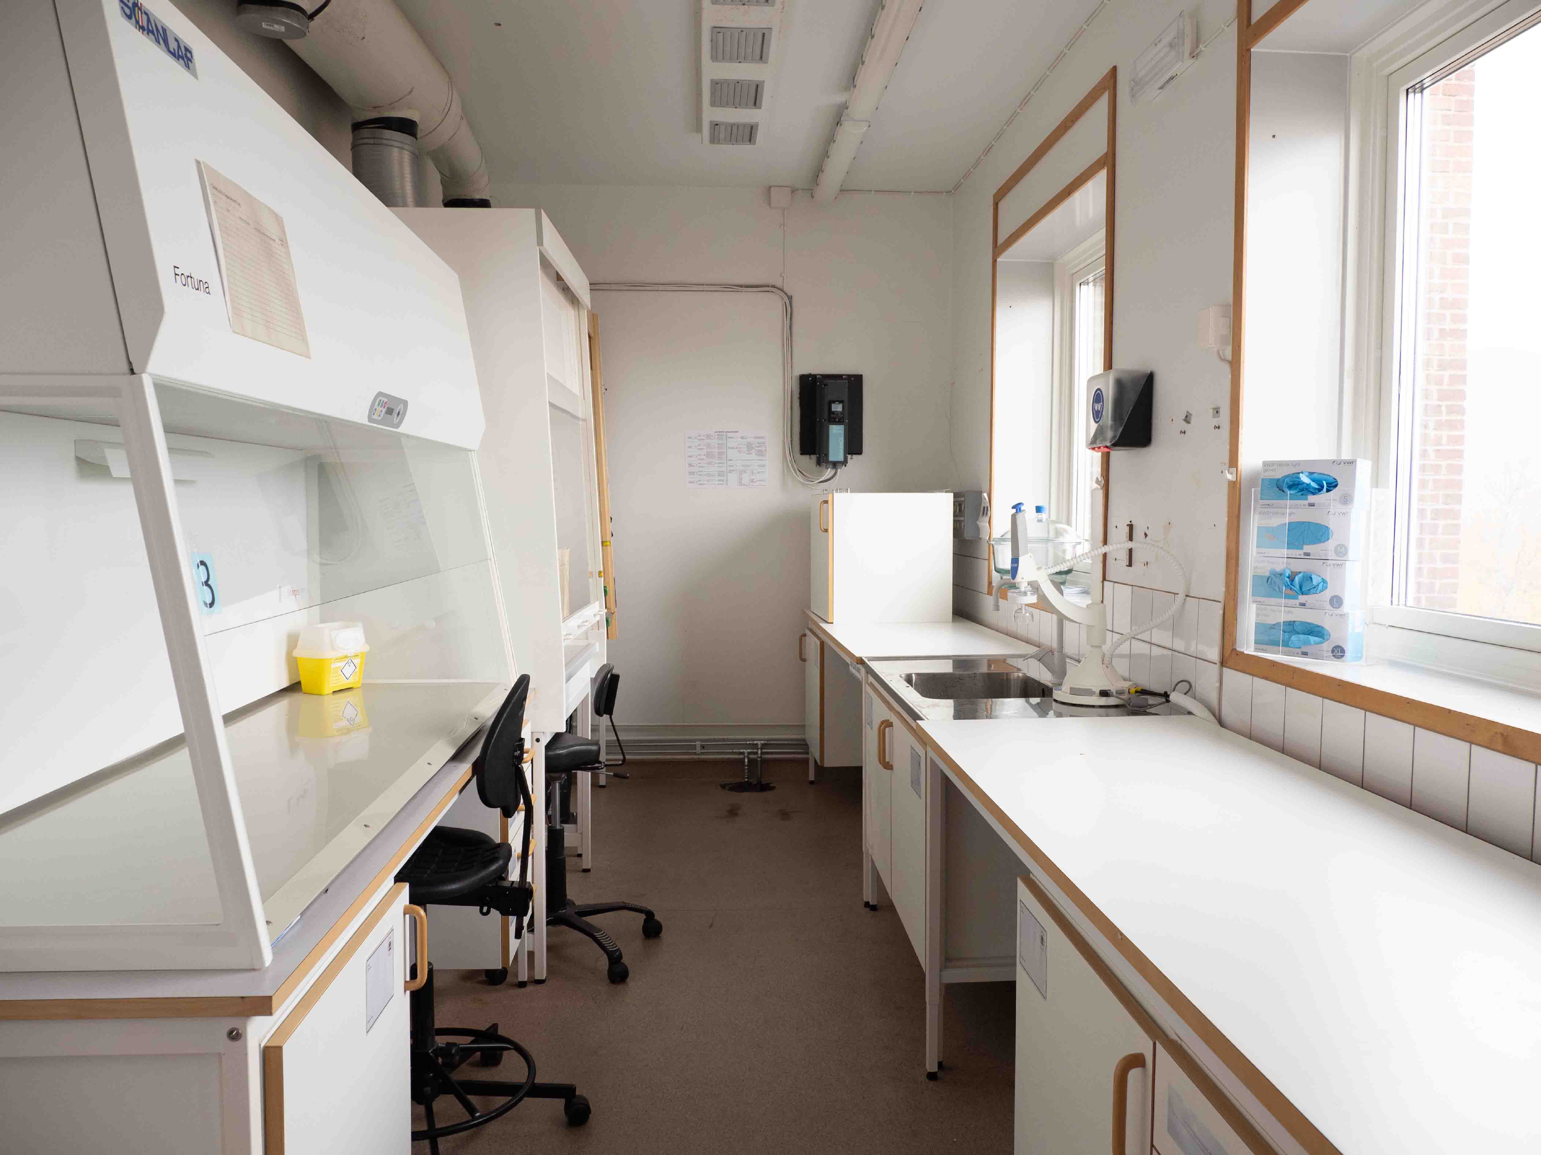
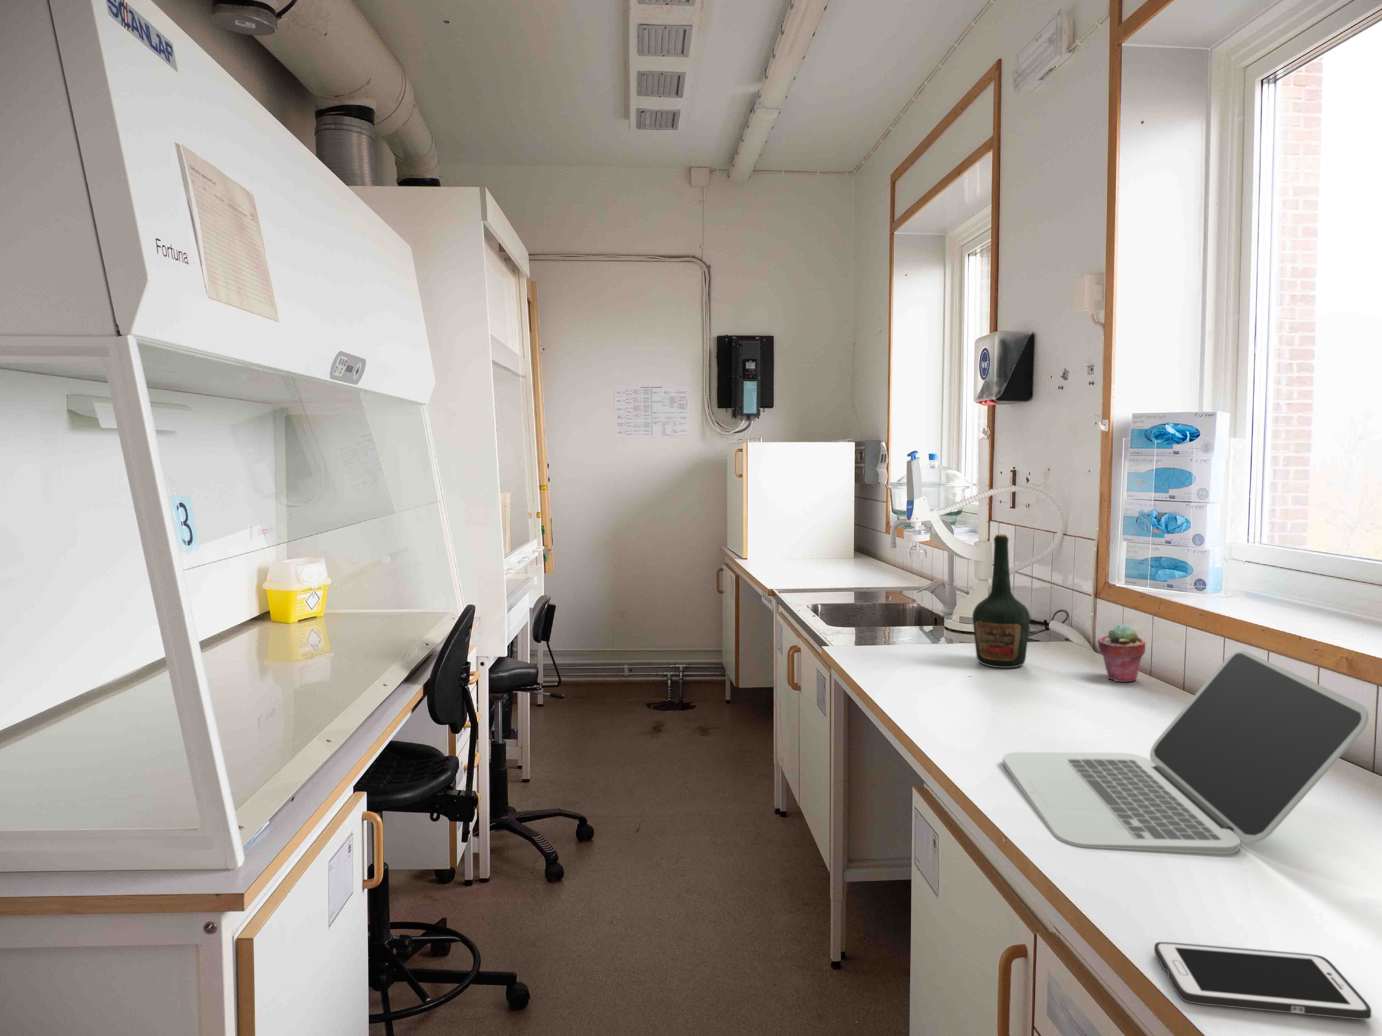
+ cell phone (1256, 978)
+ potted succulent (1122, 651)
+ bottle (1001, 599)
+ laptop (1159, 738)
